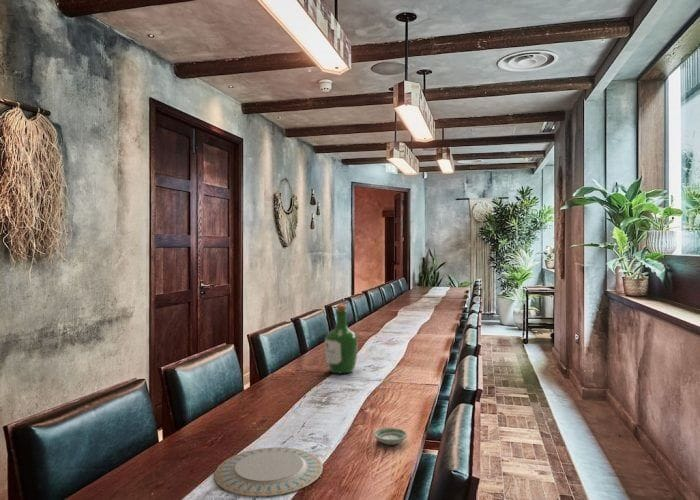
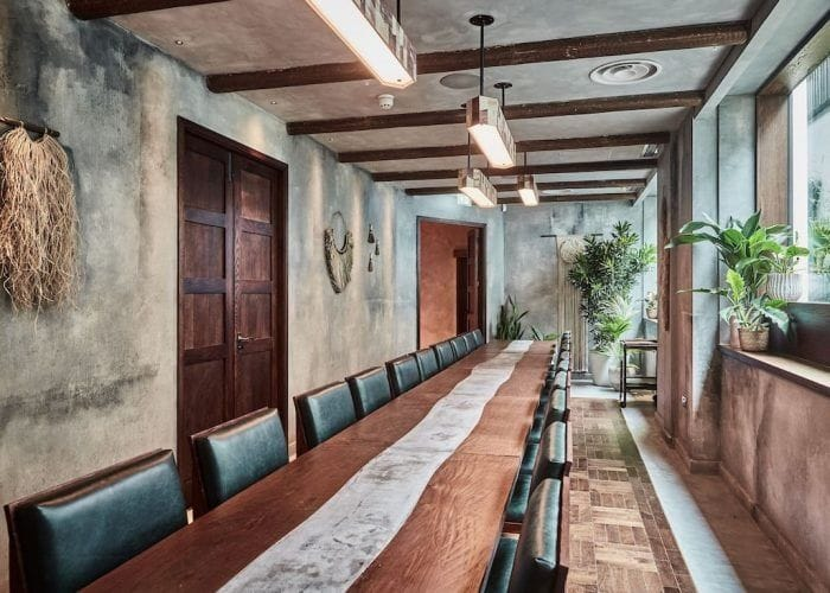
- wine bottle (341, 337)
- saucer (390, 437)
- chinaware (269, 467)
